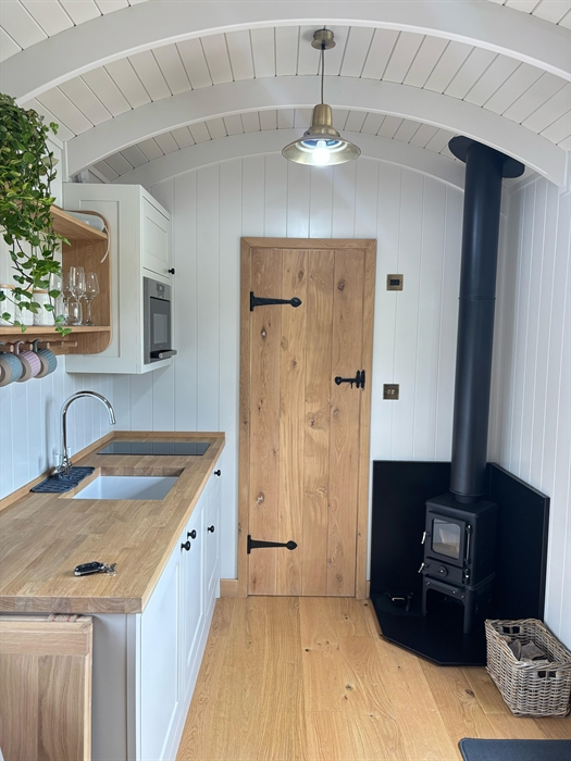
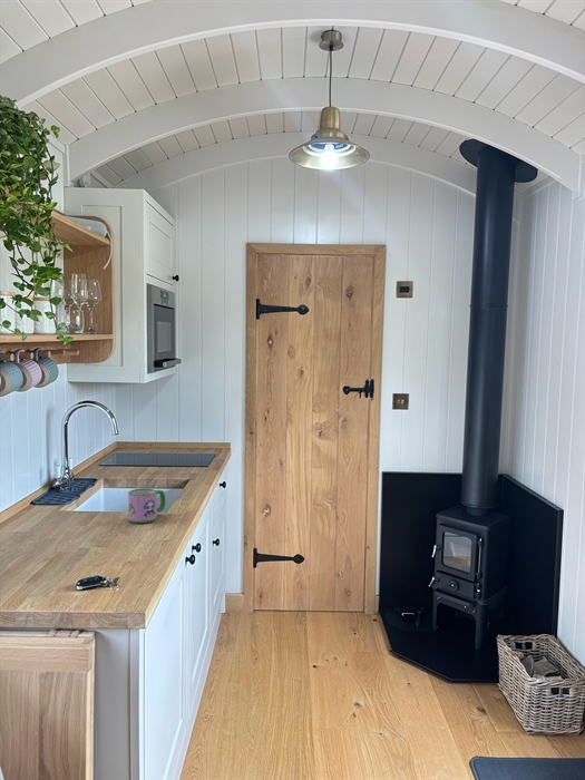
+ mug (147, 504)
